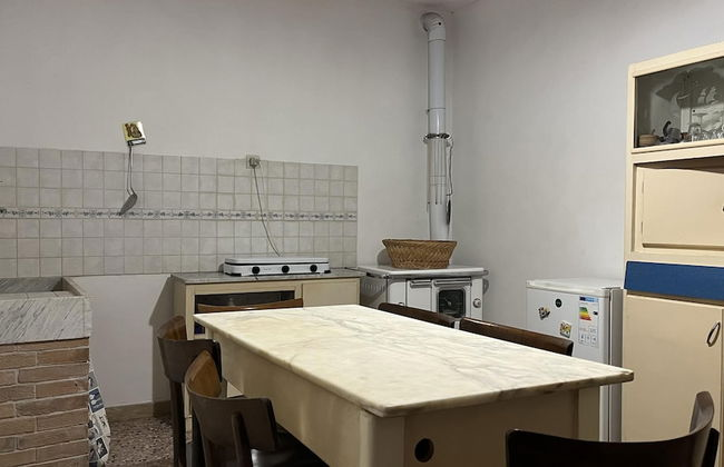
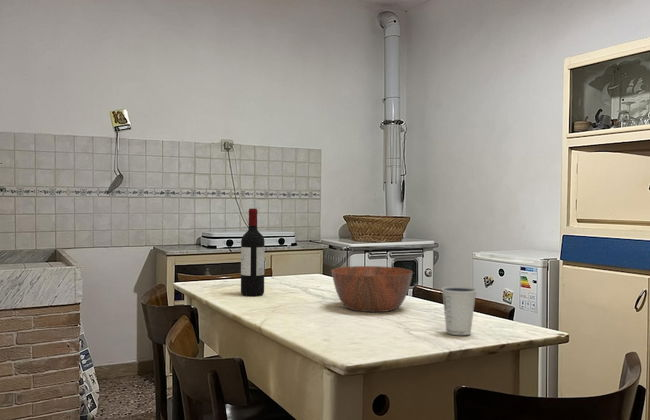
+ bowl (371, 289)
+ dixie cup (458, 311)
+ wine bottle (252, 251)
